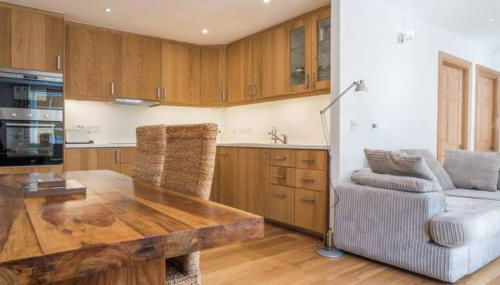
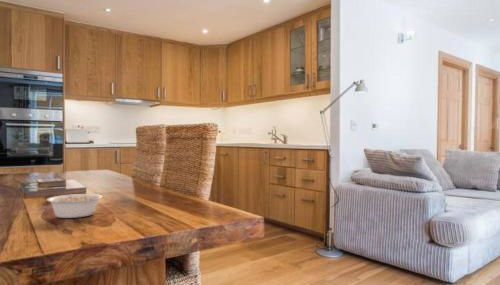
+ legume (77, 204)
